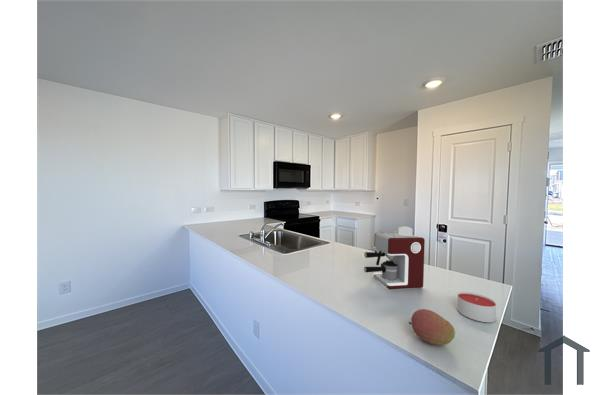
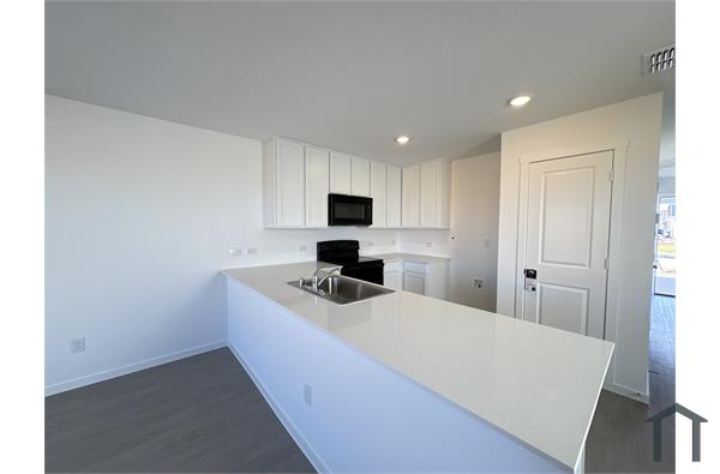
- candle (475, 305)
- fruit (430, 326)
- coffee maker (390, 255)
